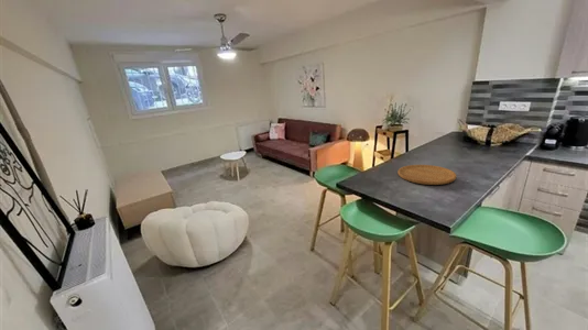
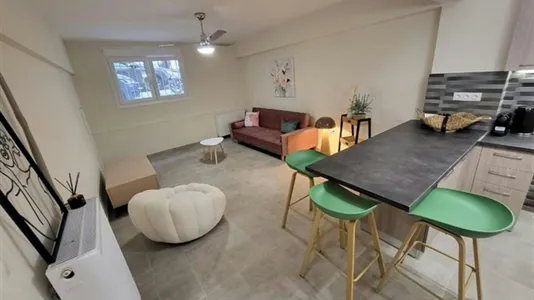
- cutting board (425, 174)
